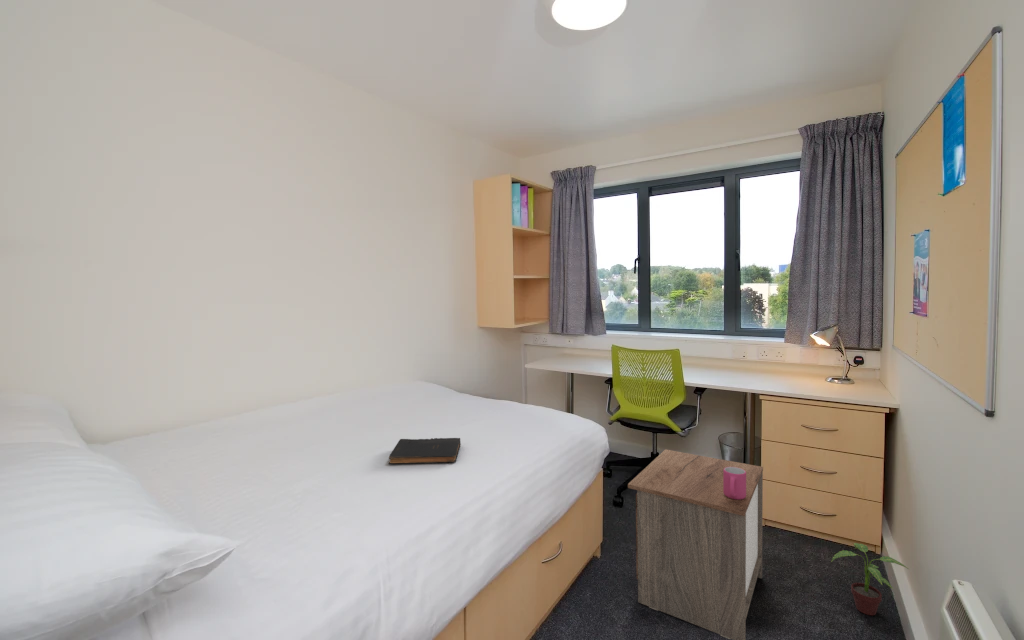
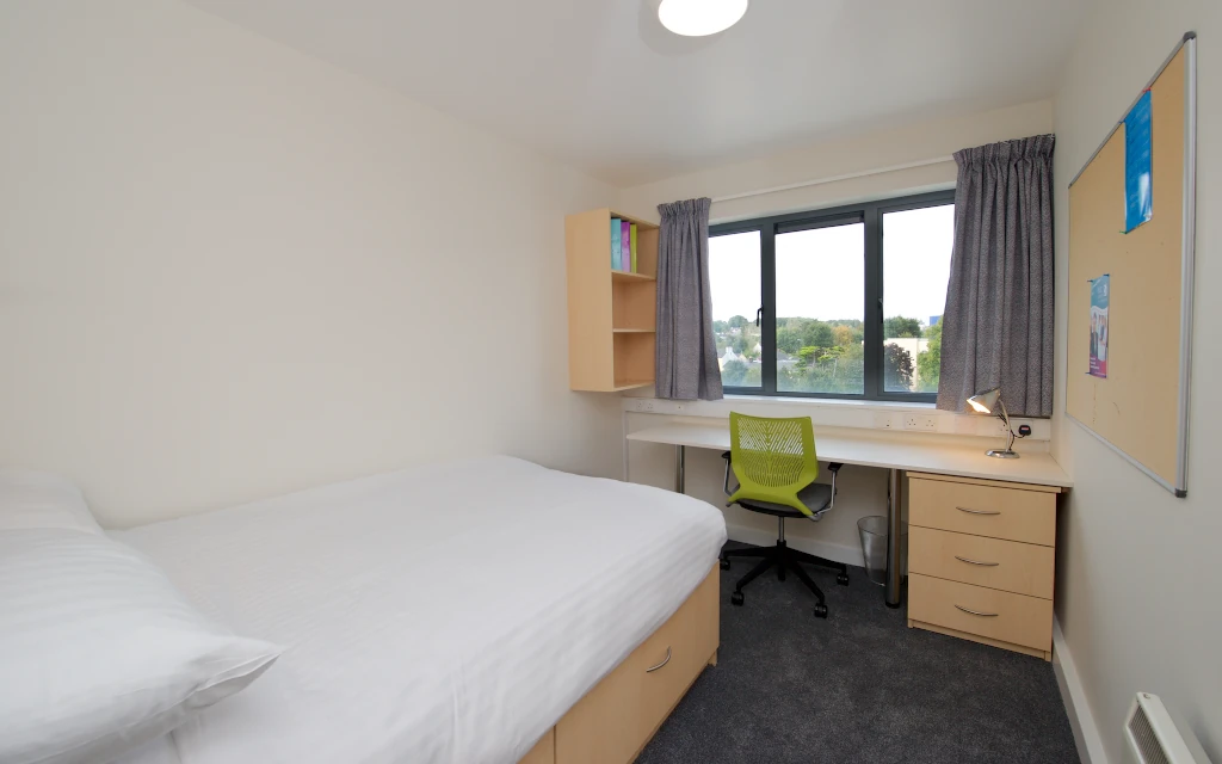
- book (426, 449)
- nightstand (697, 531)
- potted plant (869, 581)
- mug (734, 484)
